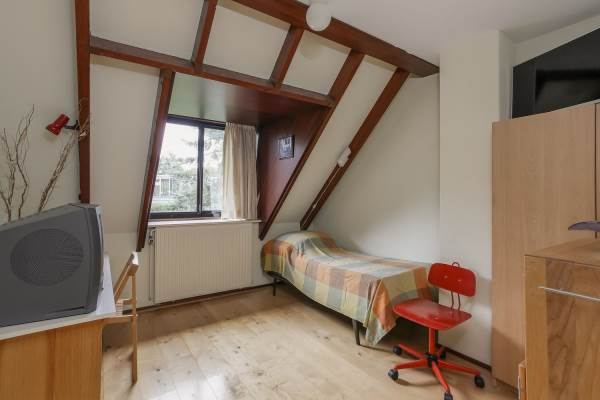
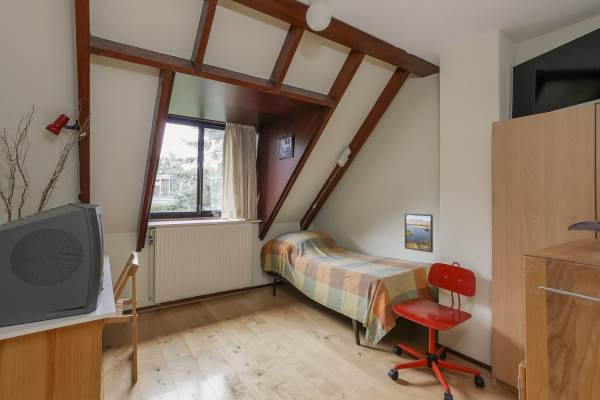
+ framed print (418, 232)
